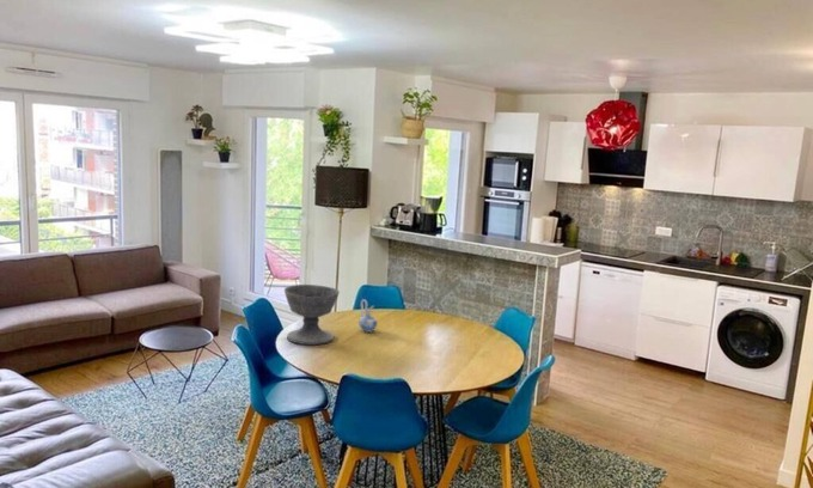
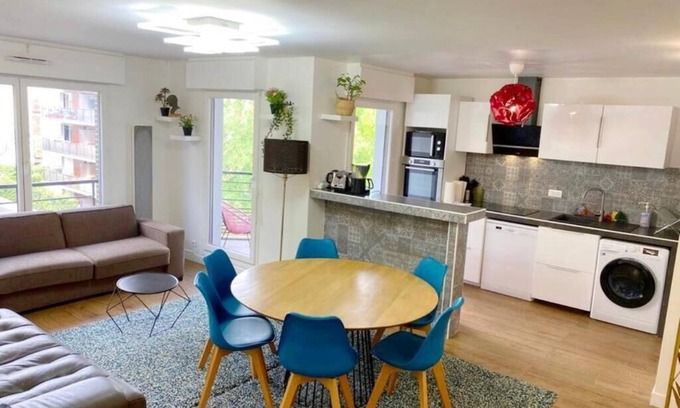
- bowl (311, 313)
- ceramic pitcher (368, 315)
